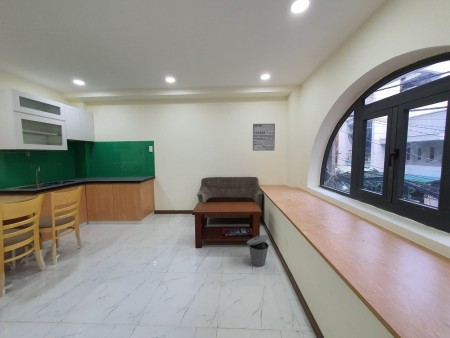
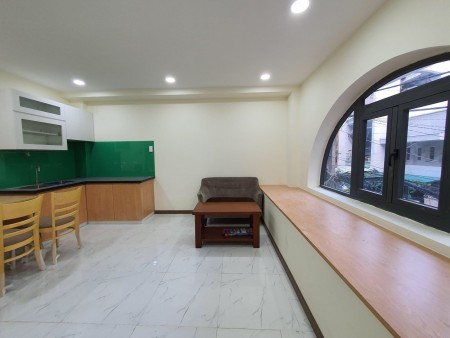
- trash can (257, 248)
- wall art (263, 137)
